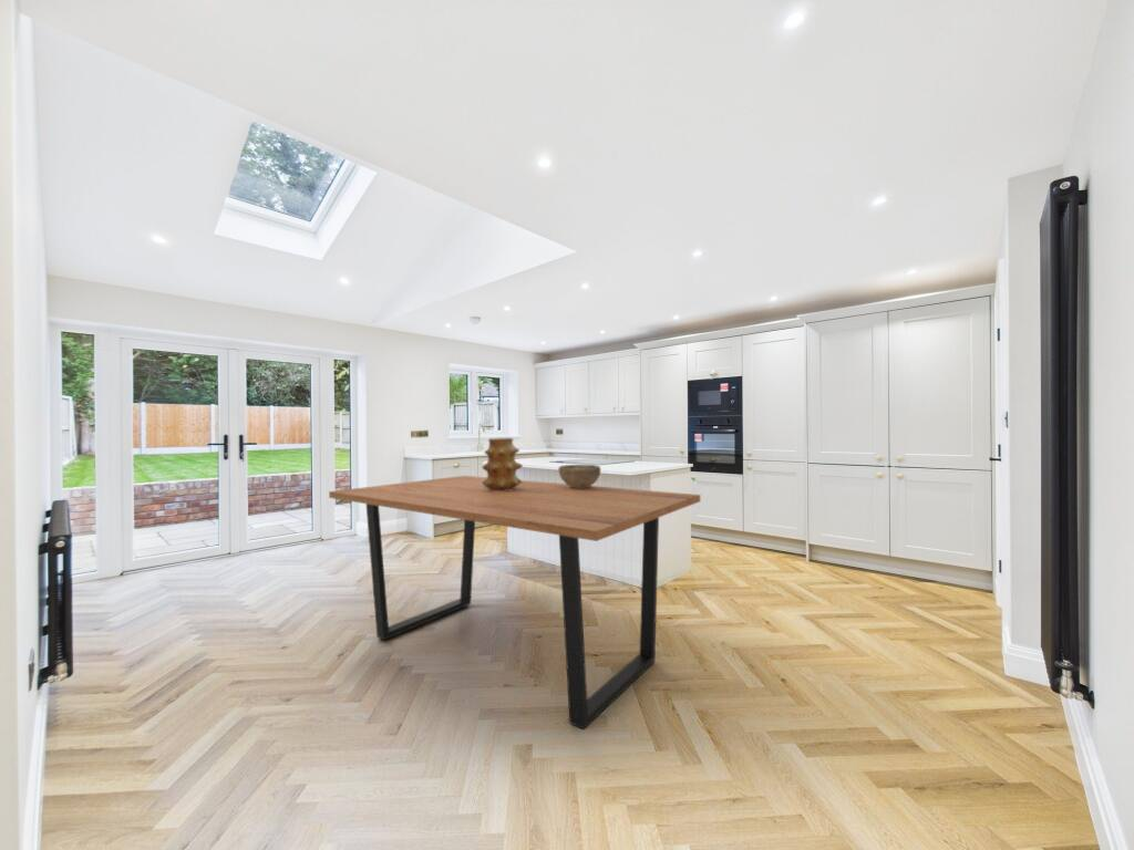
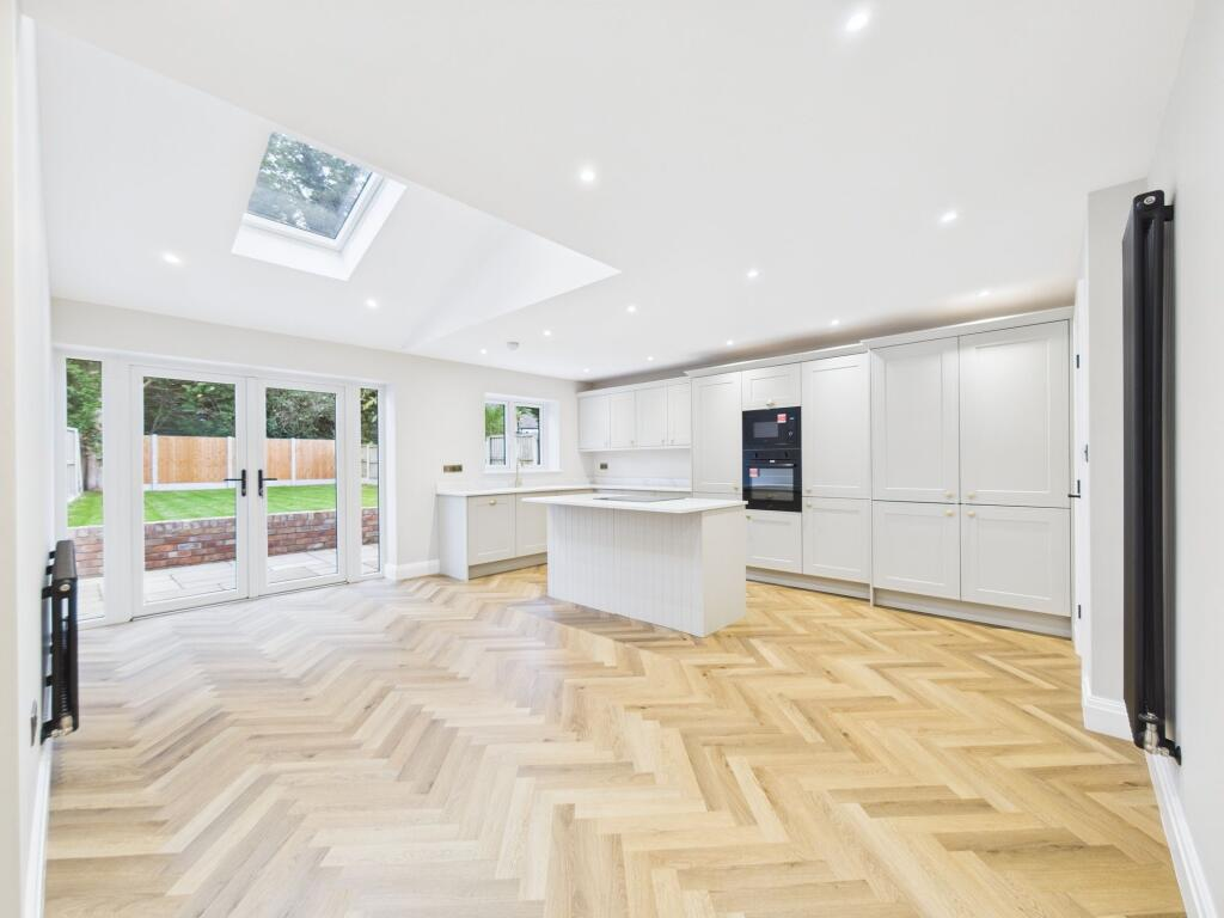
- vase (502, 463)
- dining table (472, 571)
- decorative bowl (579, 476)
